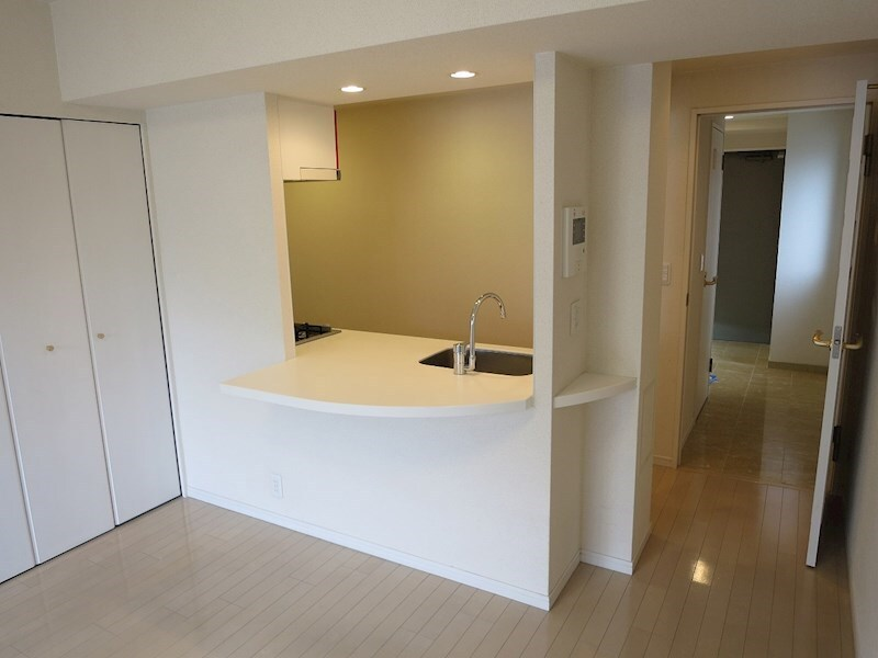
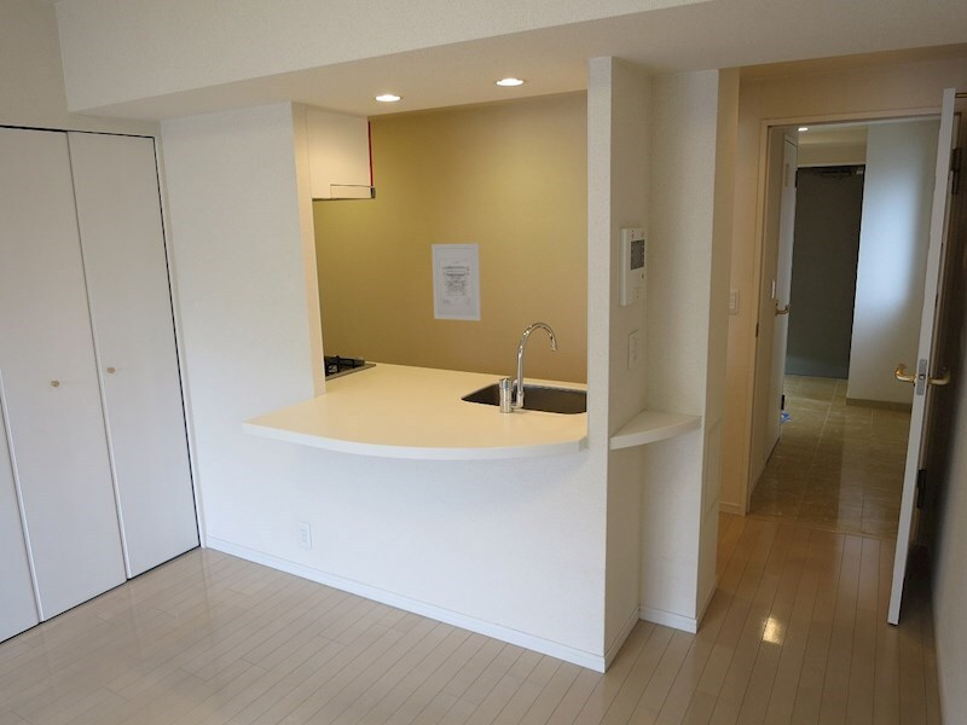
+ wall art (456, 282)
